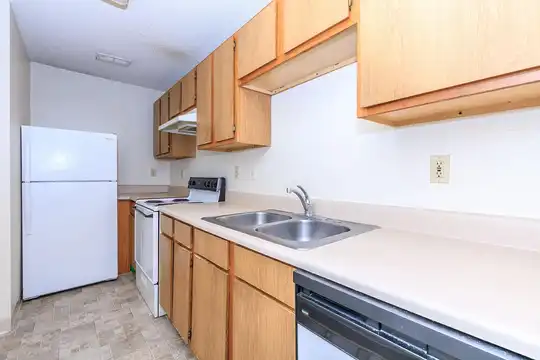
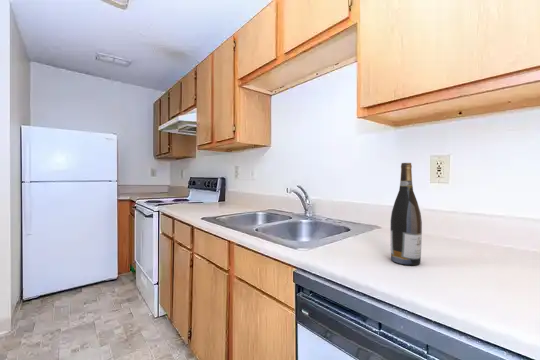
+ wine bottle (405, 212)
